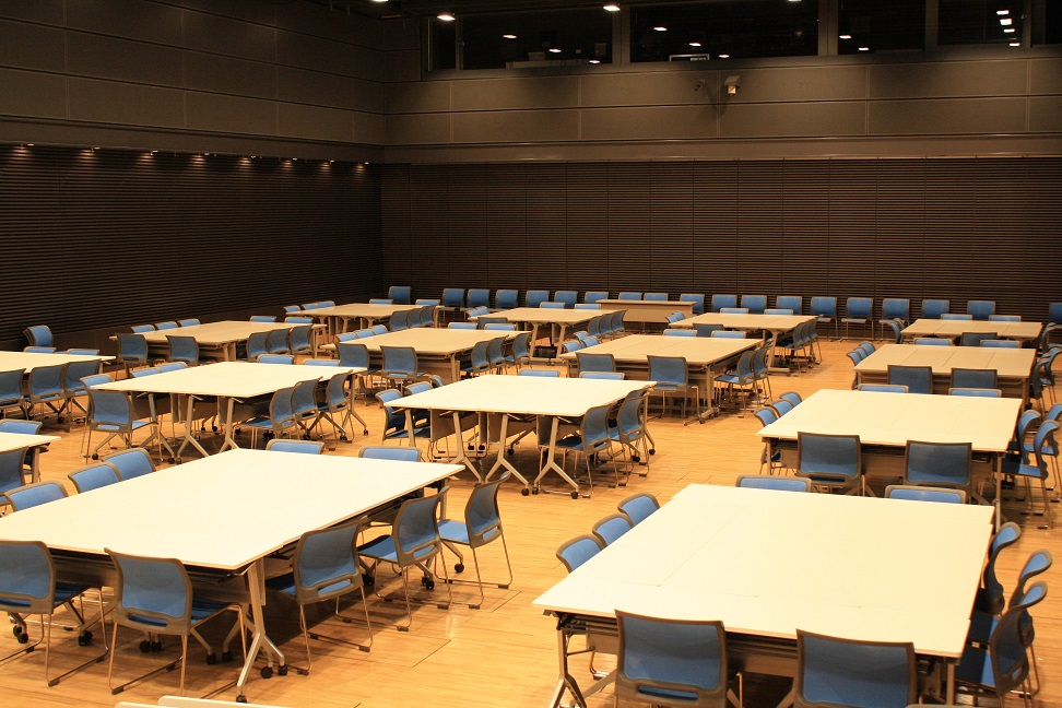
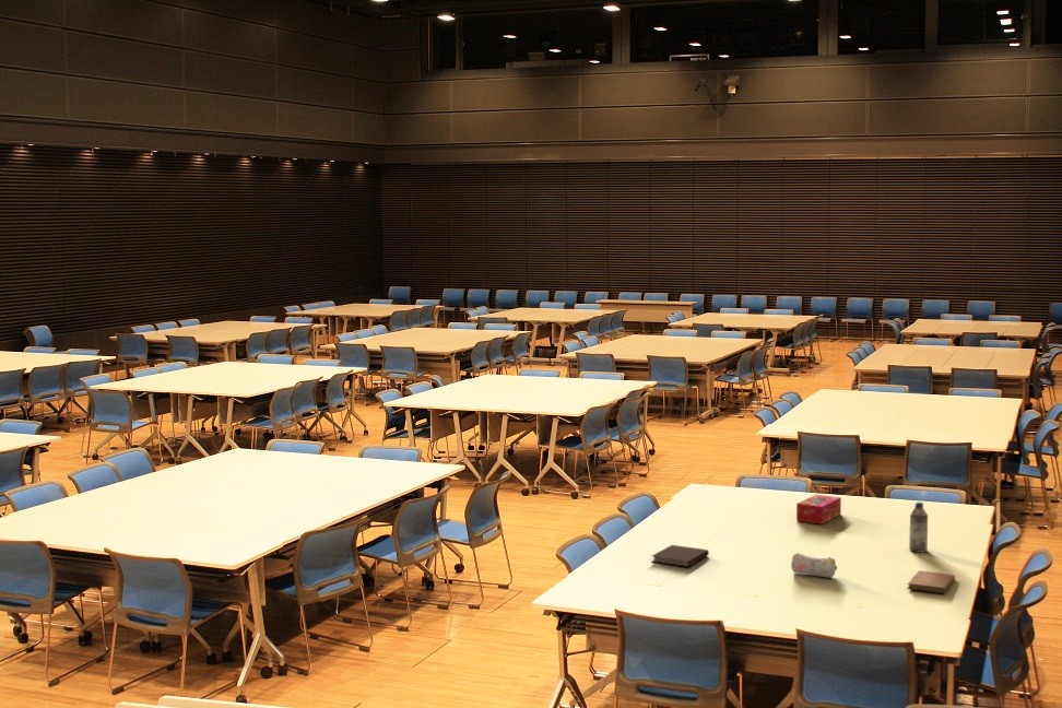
+ pencil case (813, 565)
+ notebook (680, 555)
+ water bottle (918, 527)
+ tissue box (818, 508)
+ notebook (931, 581)
